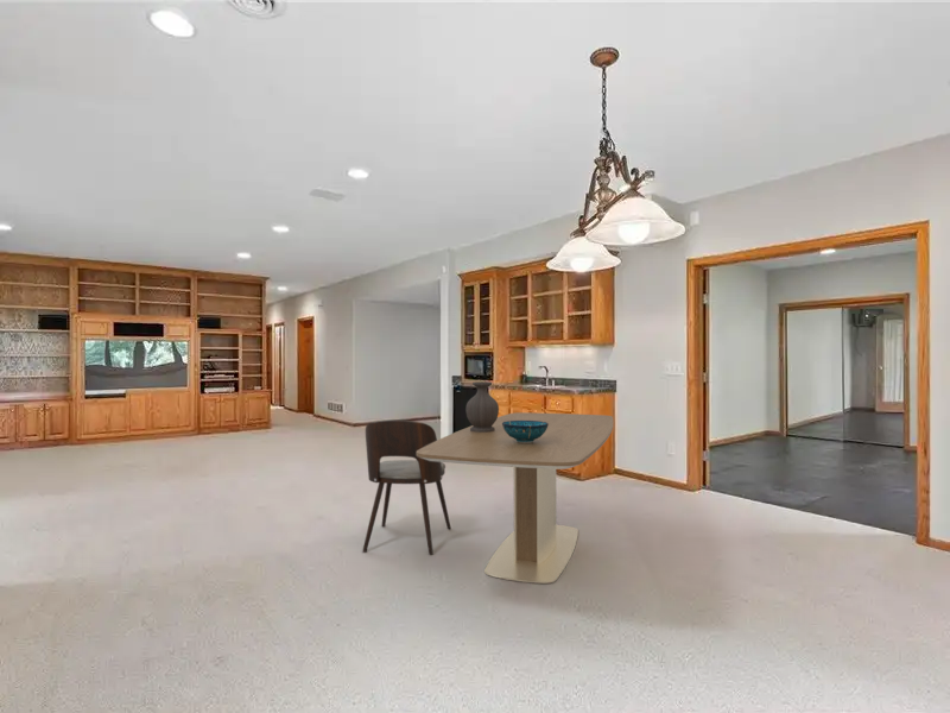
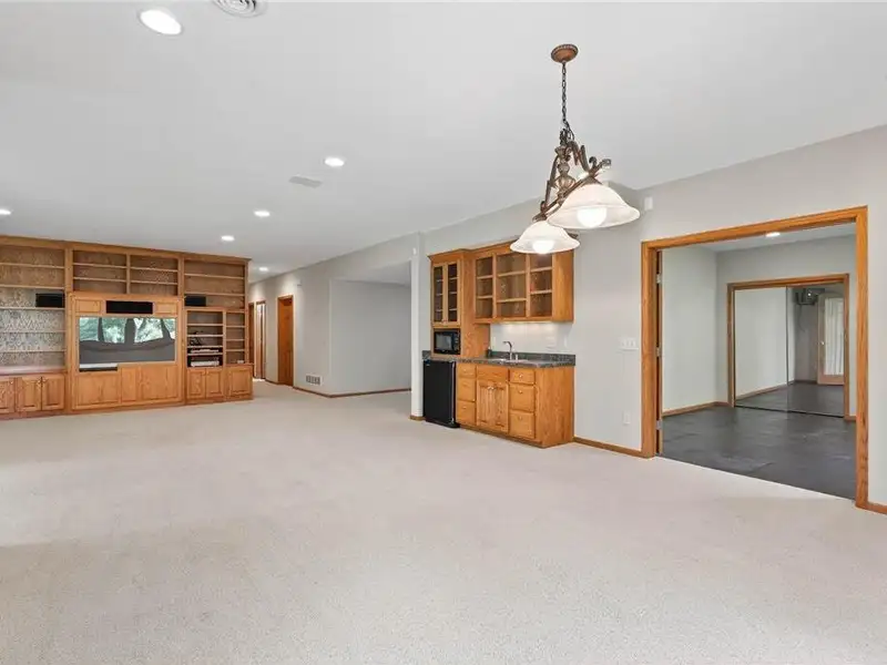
- dining chair (406, 477)
- decorative bowl (525, 431)
- vase (482, 405)
- dining table (536, 490)
